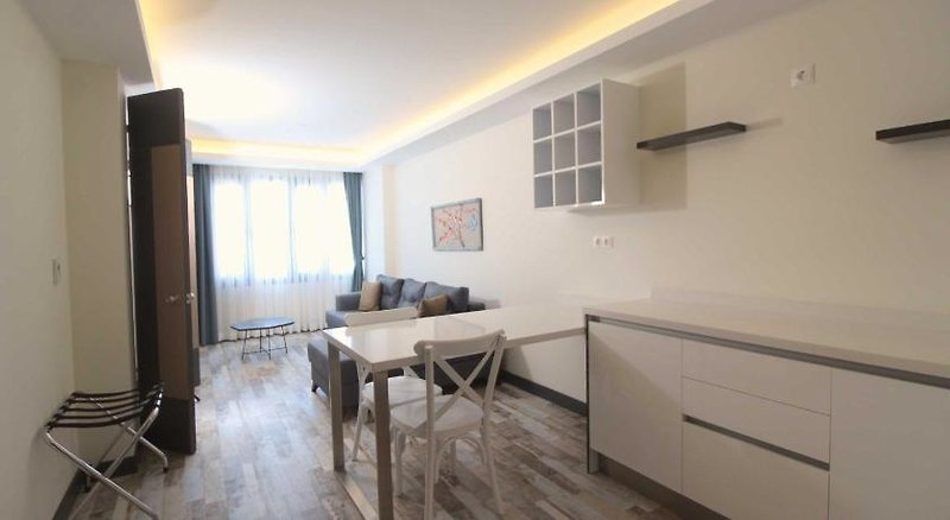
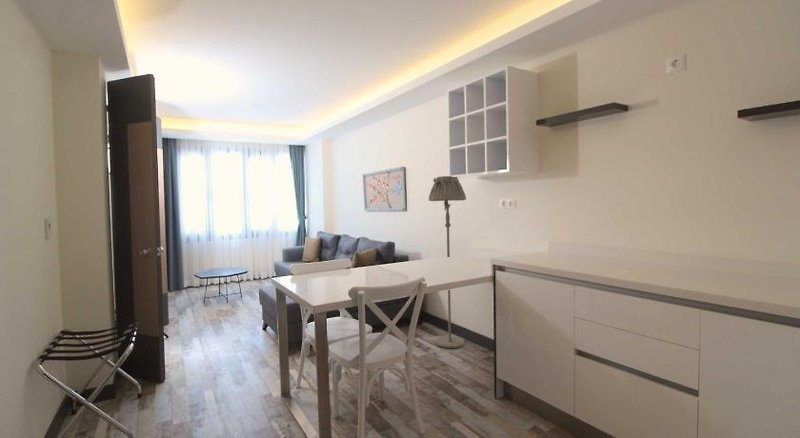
+ floor lamp (448, 256)
